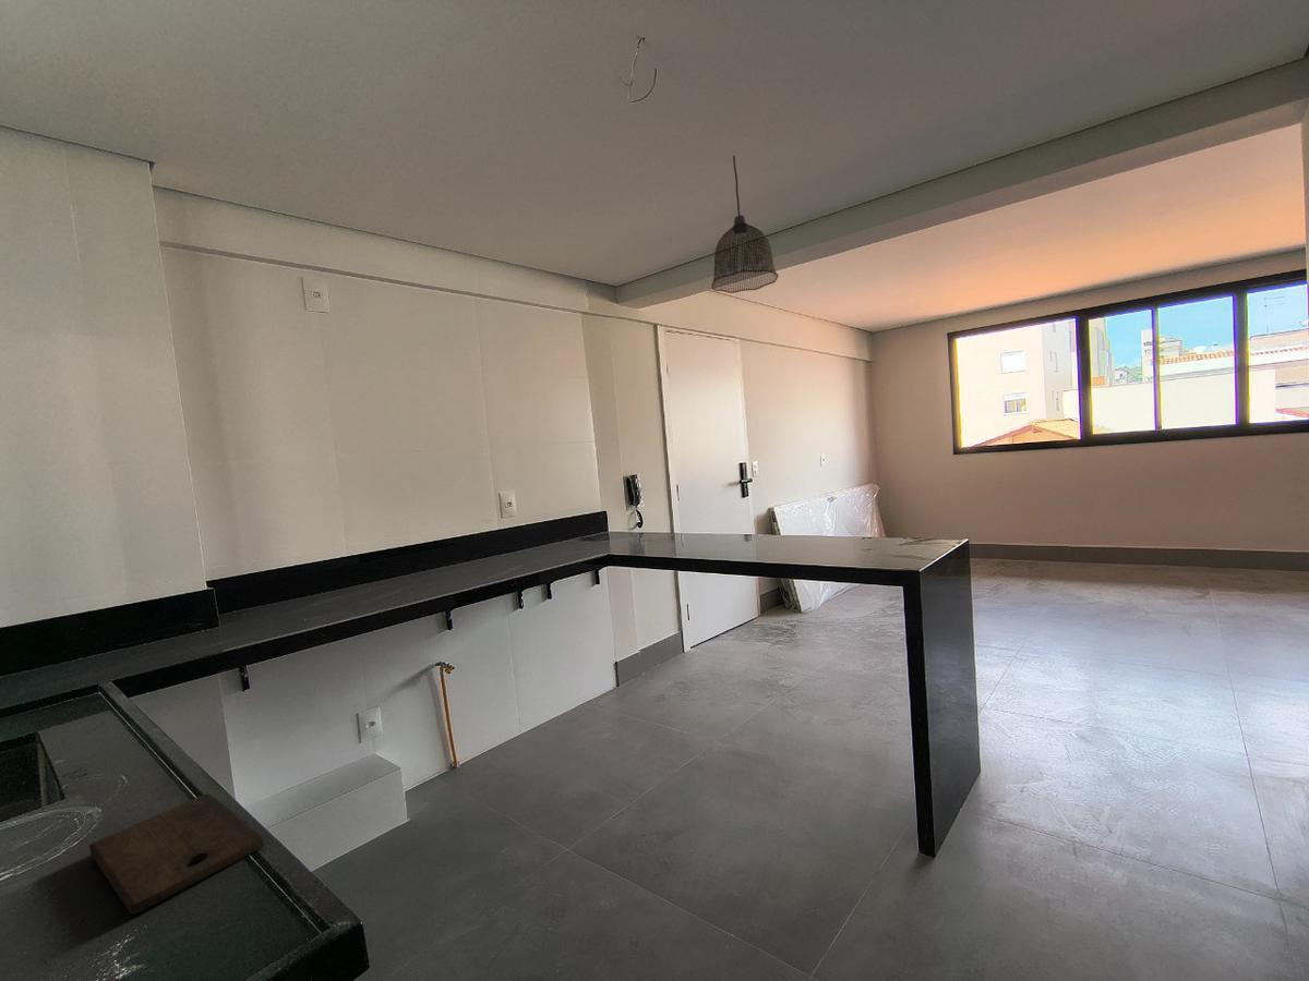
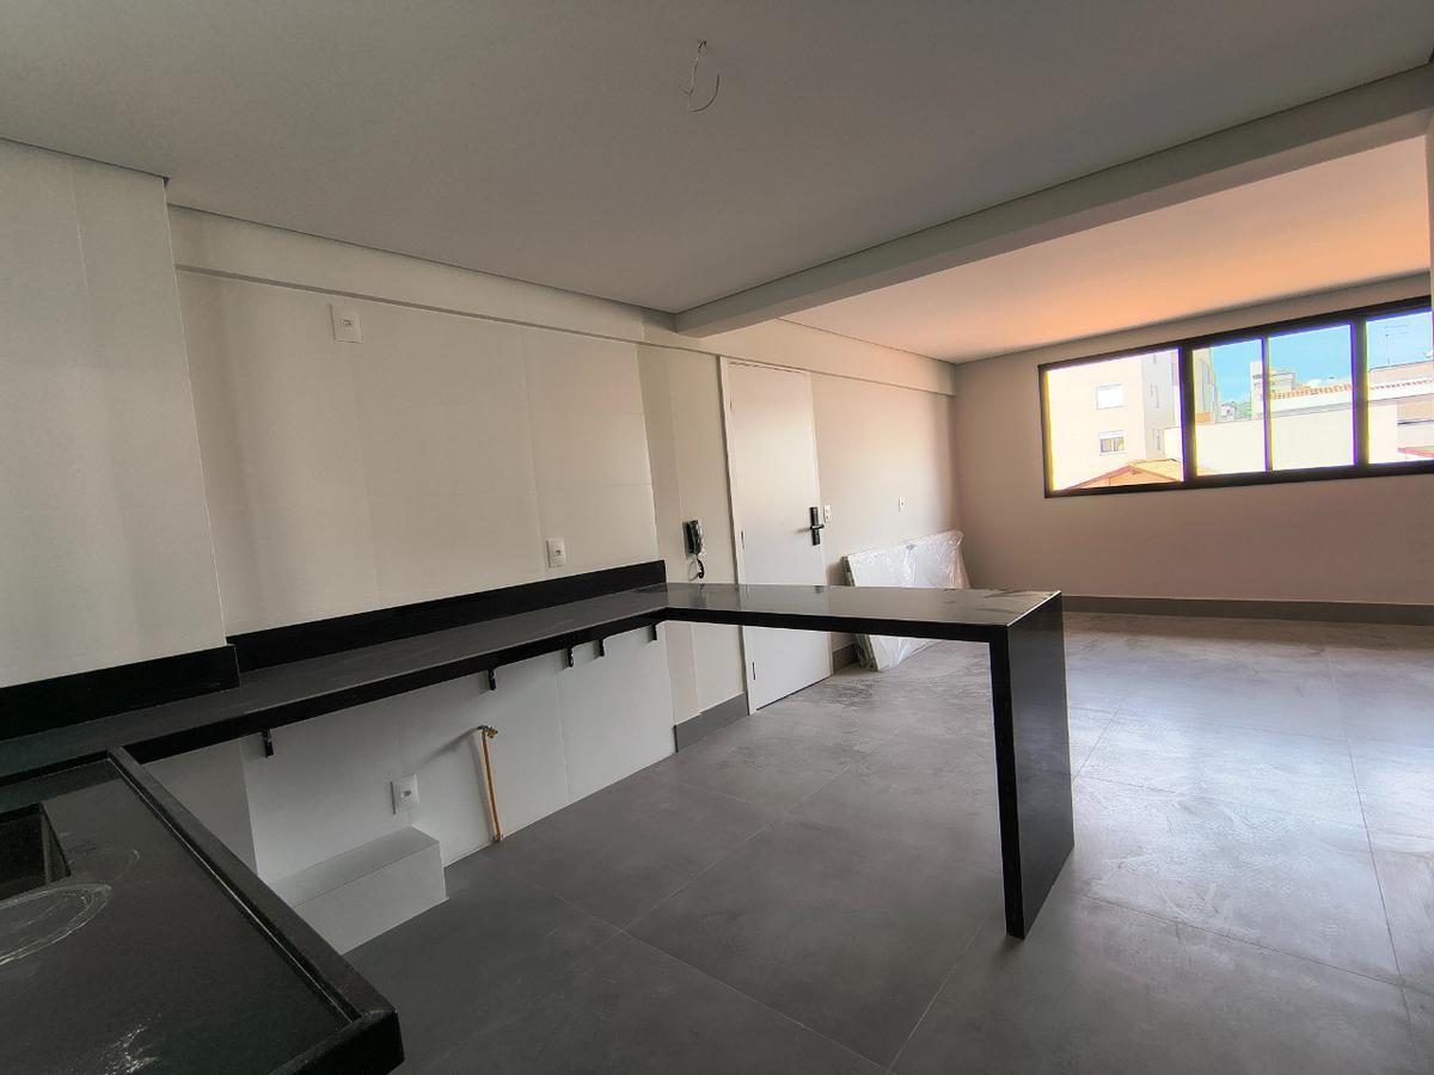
- pendant lamp (738, 219)
- cutting board (176, 845)
